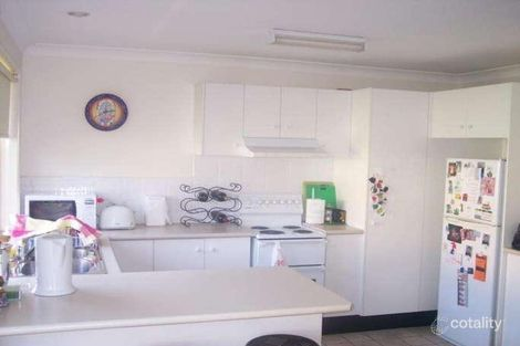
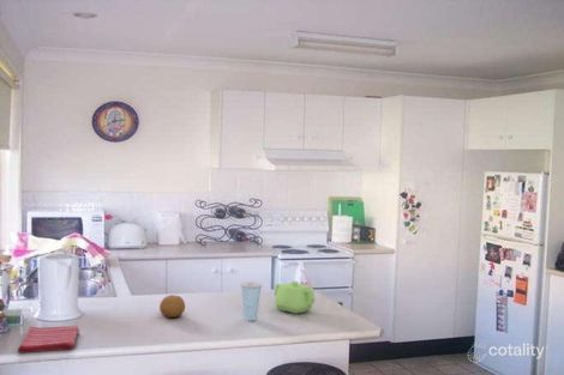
+ teapot (296, 295)
+ dish towel (49, 337)
+ cup (251, 300)
+ fruit (172, 306)
